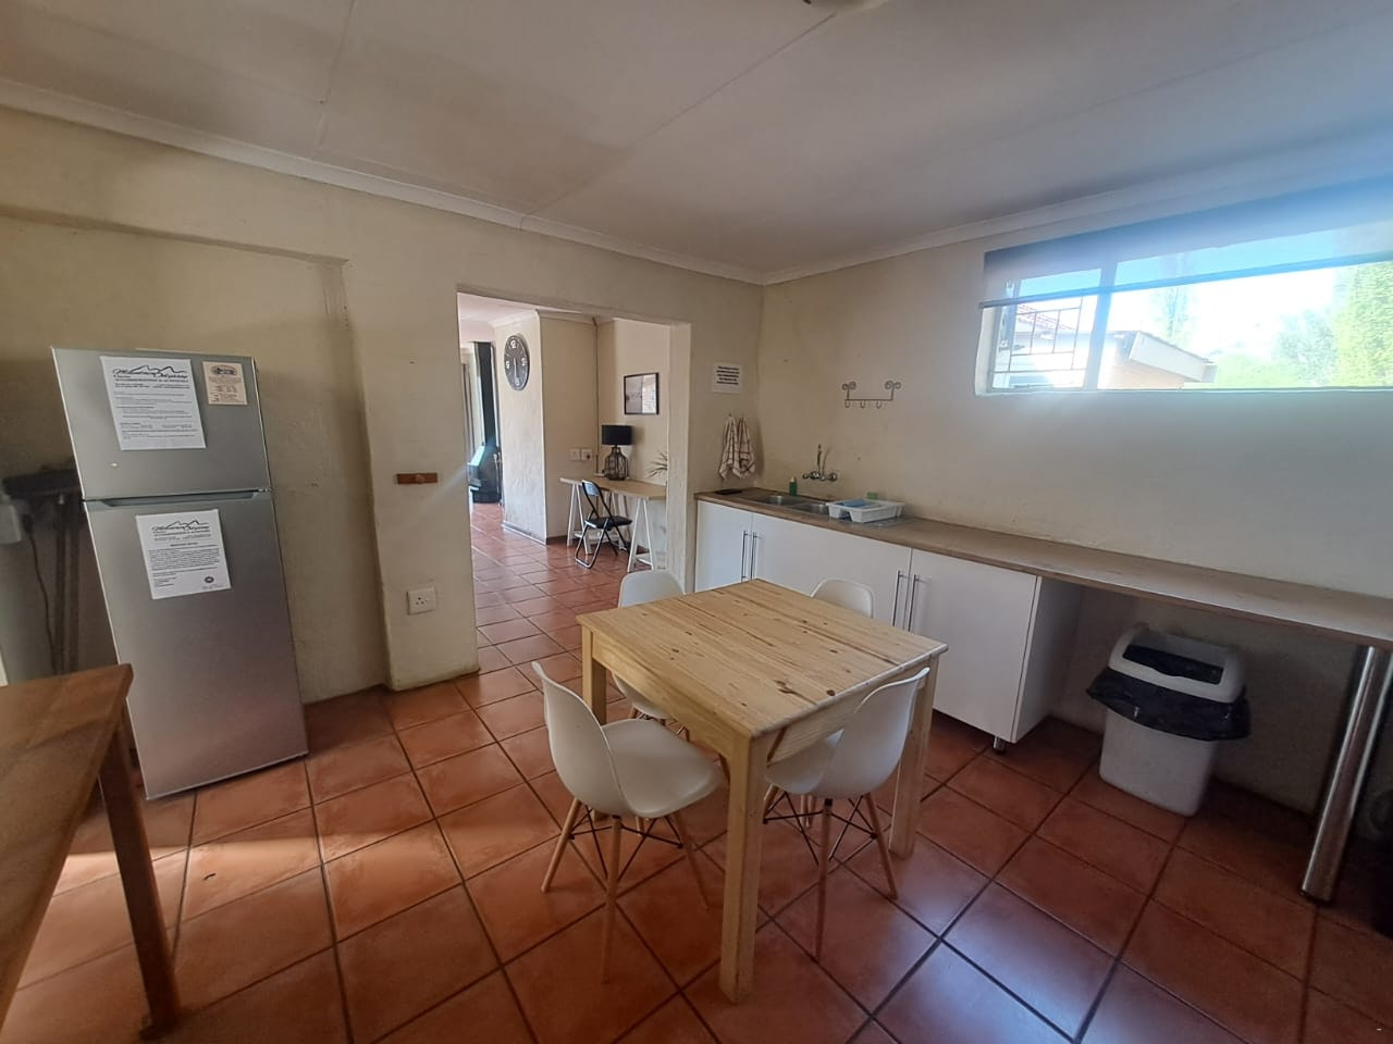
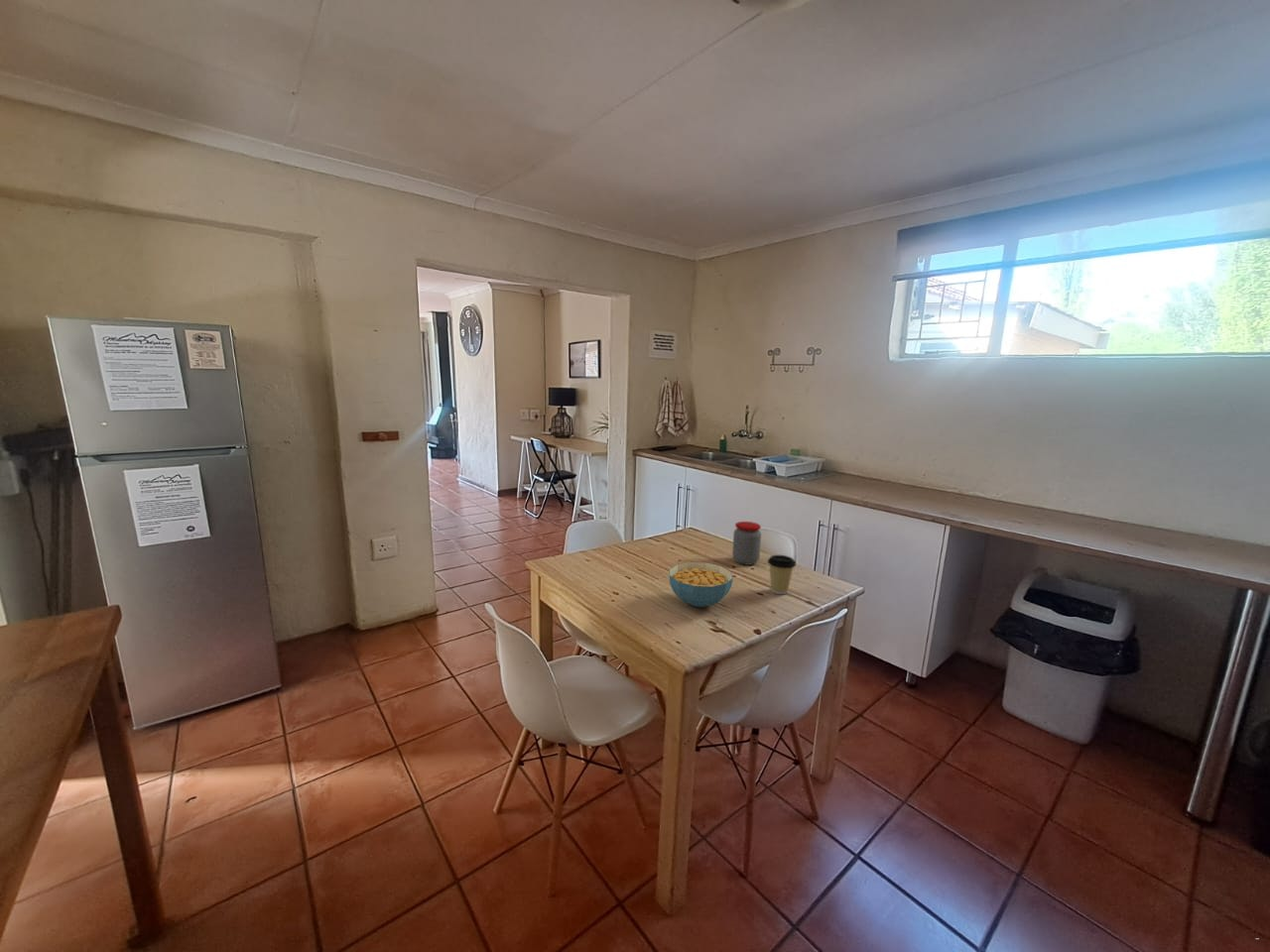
+ jar (746, 542)
+ coffee cup (780, 574)
+ cereal bowl (699, 588)
